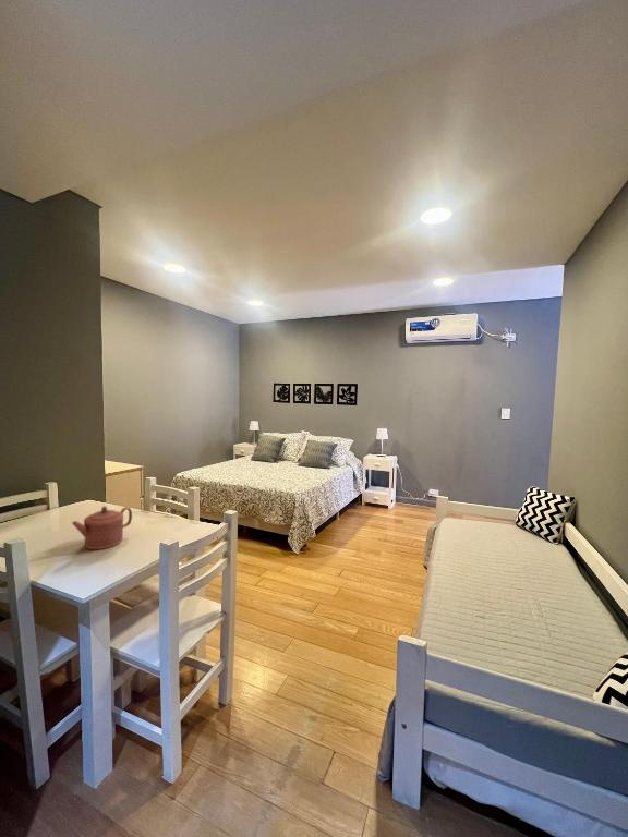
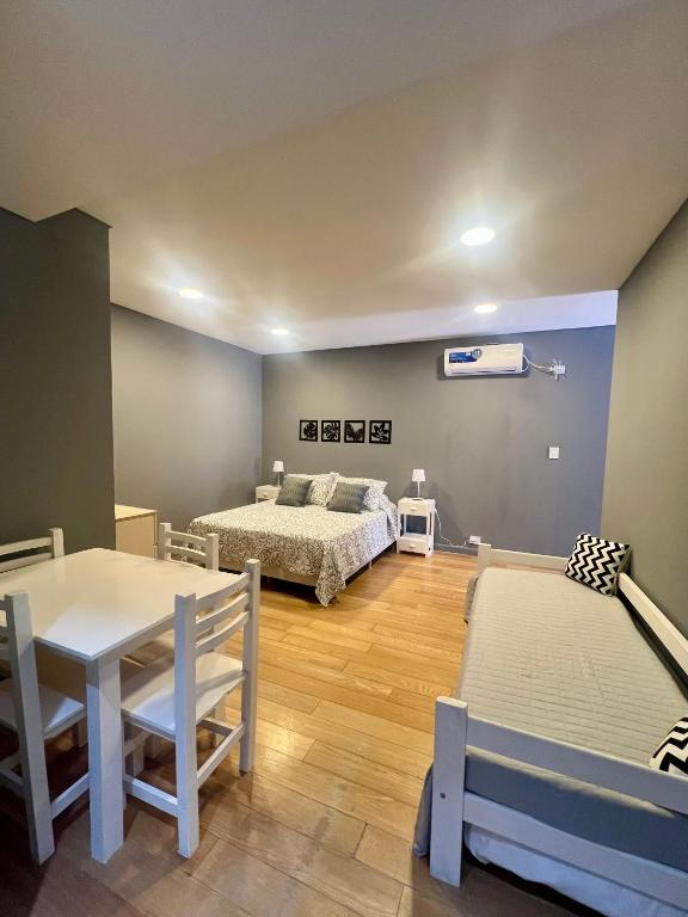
- teapot (104, 524)
